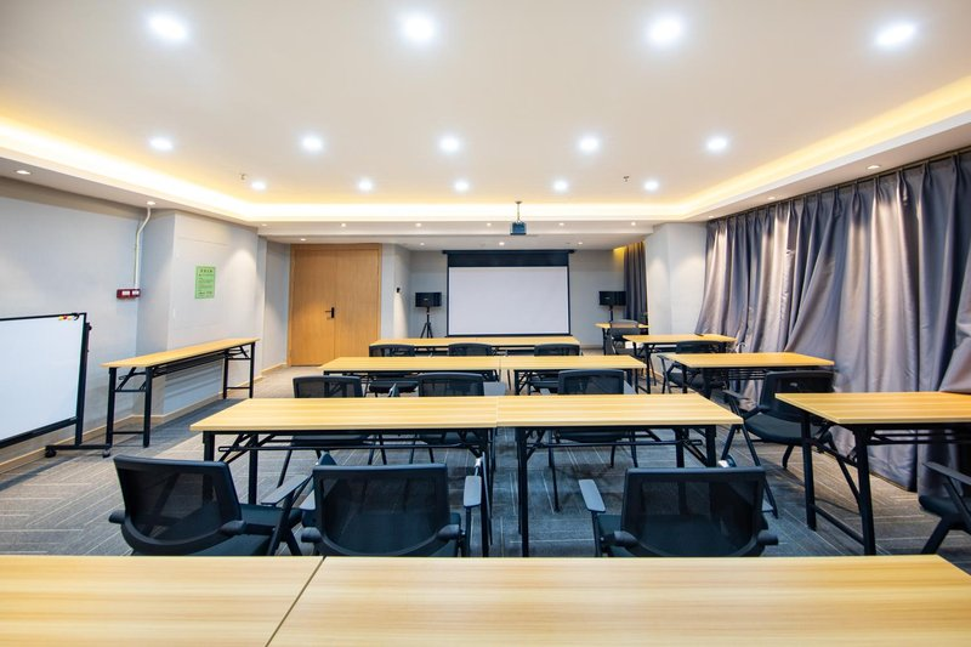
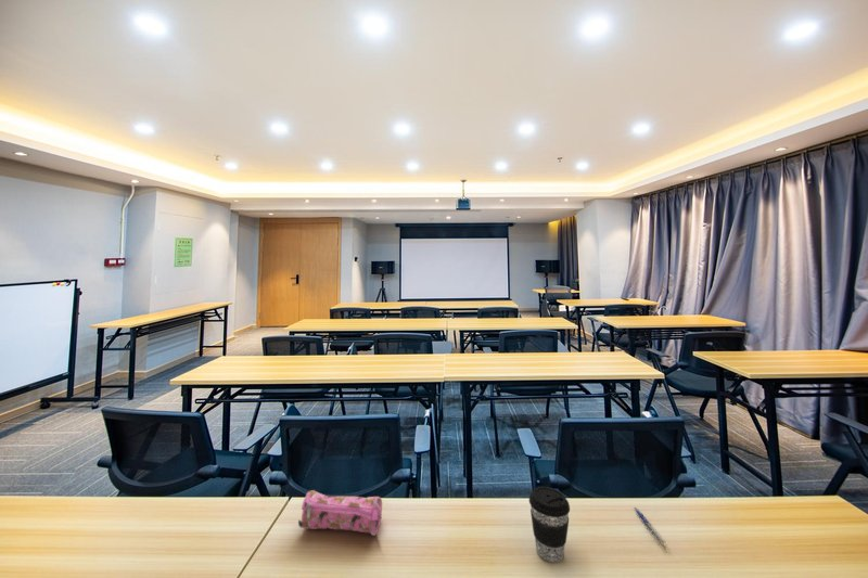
+ pencil case (342, 512)
+ pen (648, 524)
+ coffee cup (549, 523)
